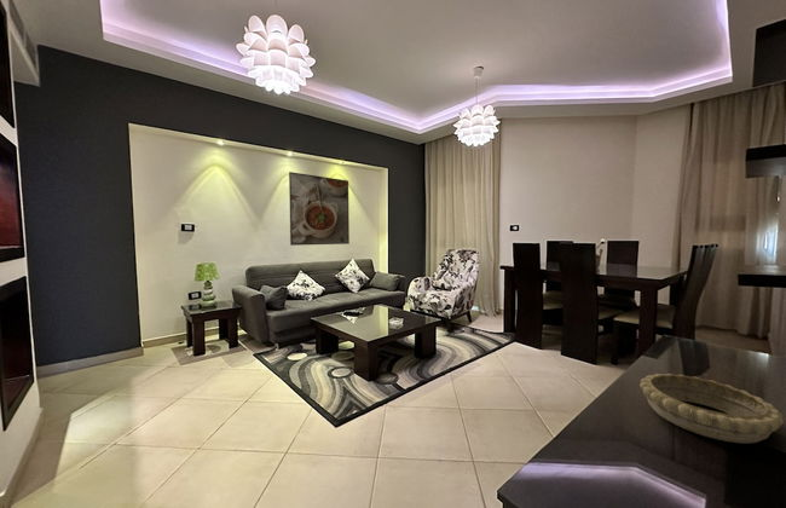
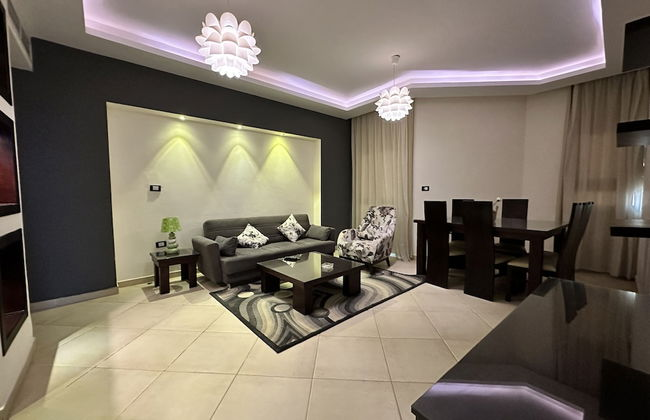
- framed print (320, 210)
- decorative bowl (704, 404)
